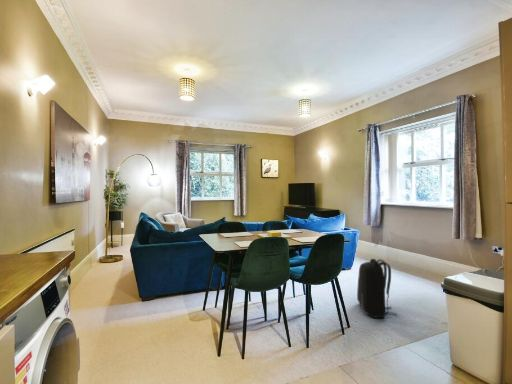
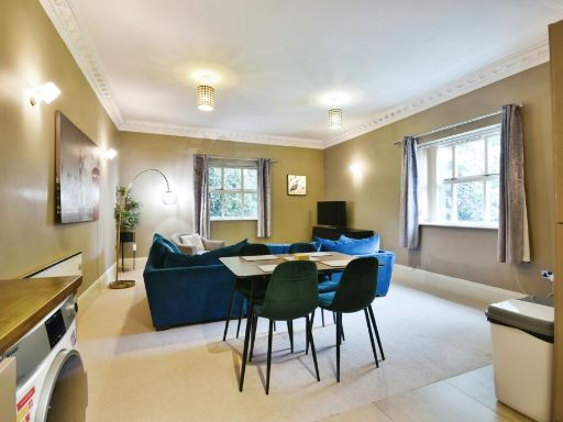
- backpack (376, 284)
